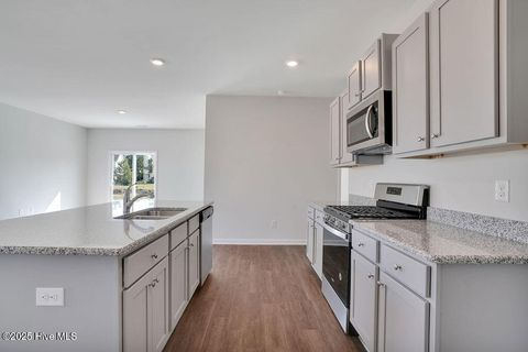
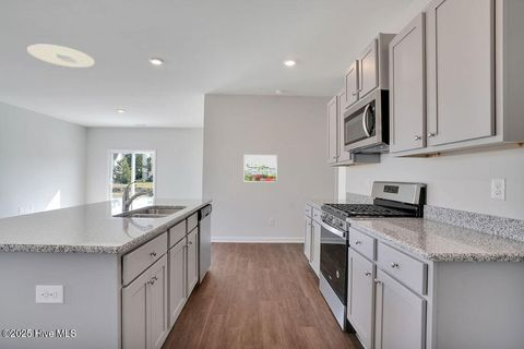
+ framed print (260, 168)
+ ceiling light (62, 53)
